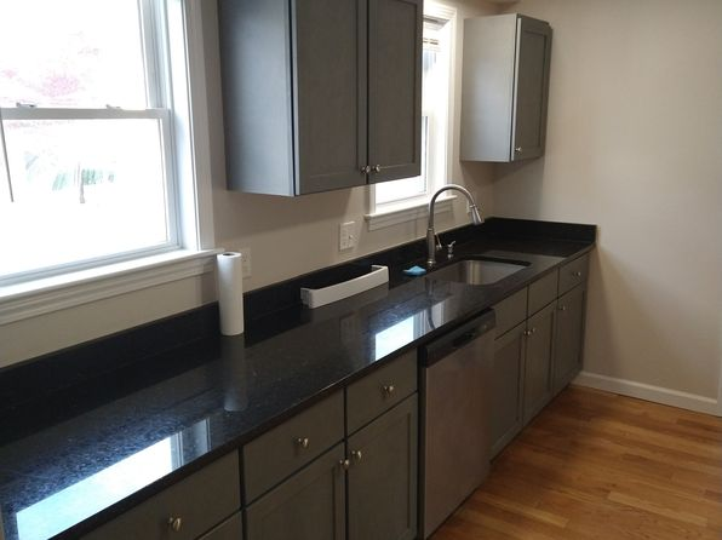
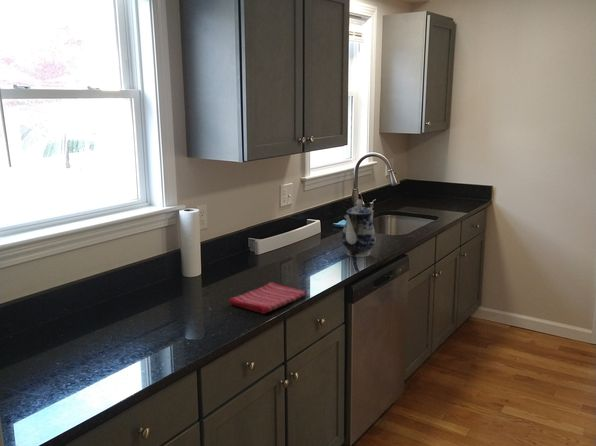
+ dish towel (268, 296)
+ teapot (358, 227)
